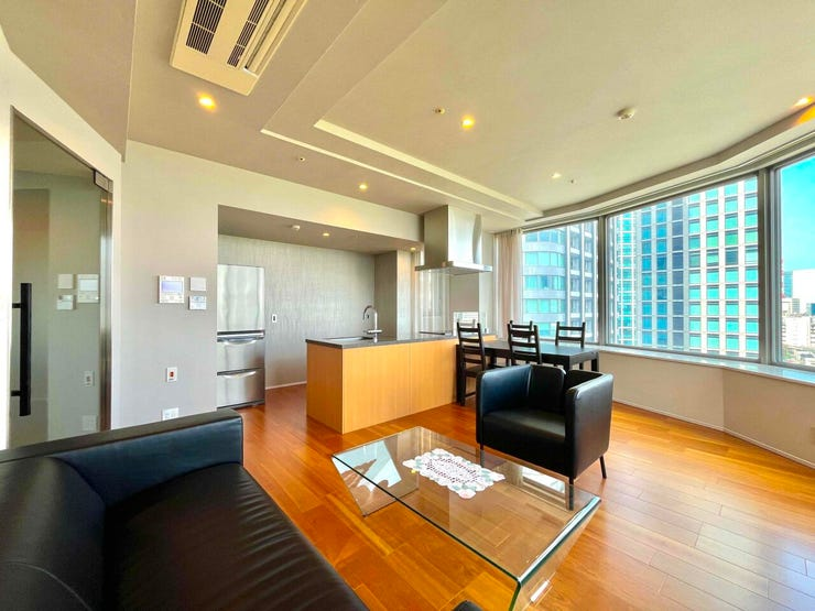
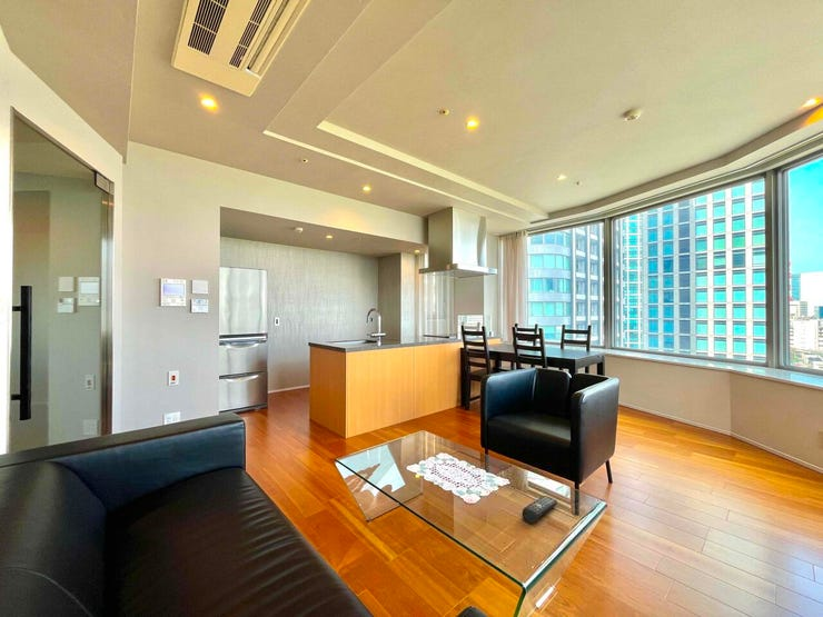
+ remote control (539, 507)
